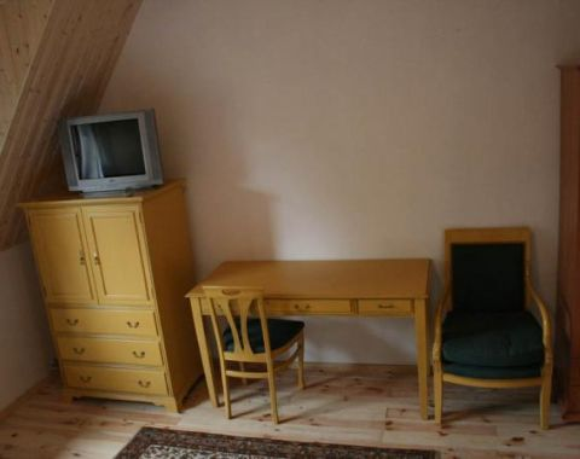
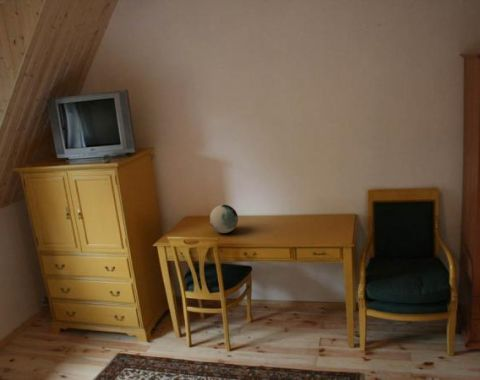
+ decorative orb (223, 218)
